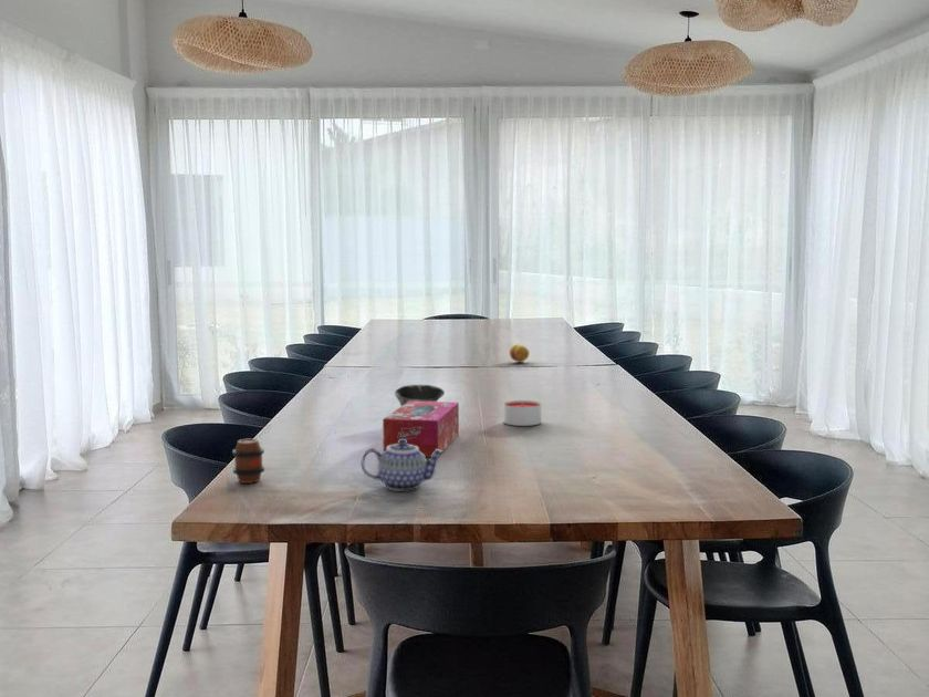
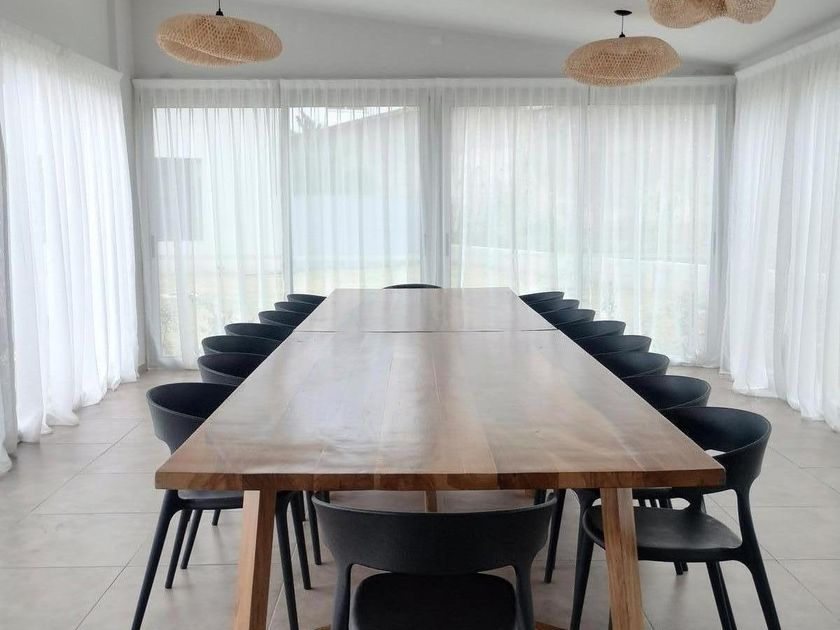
- teapot (403, 462)
- tissue box (422, 427)
- bowl (419, 400)
- candle (522, 412)
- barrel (248, 460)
- fruit (519, 353)
